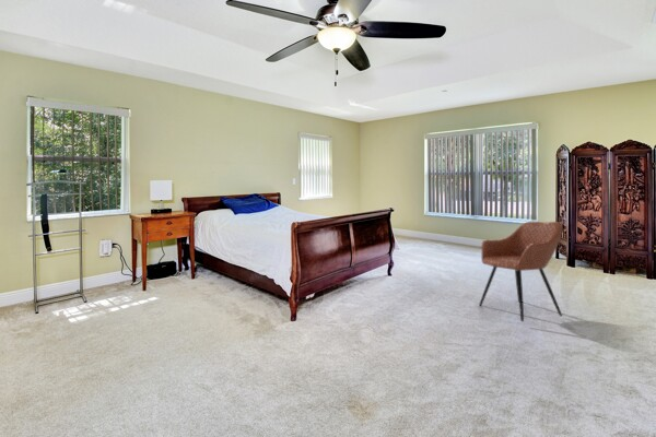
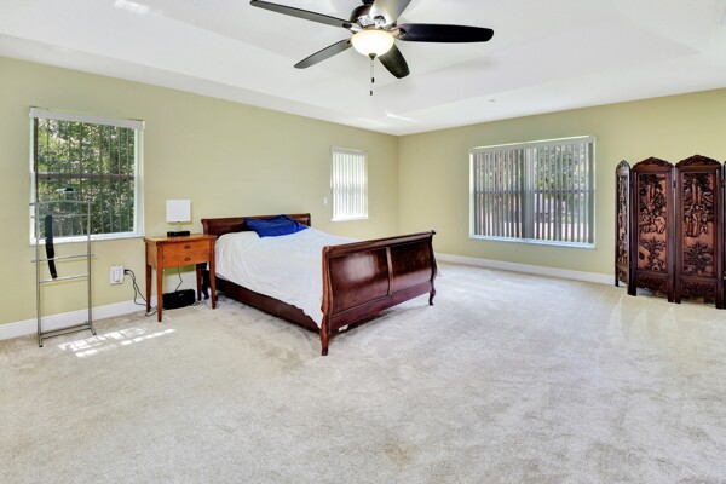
- armchair (520, 267)
